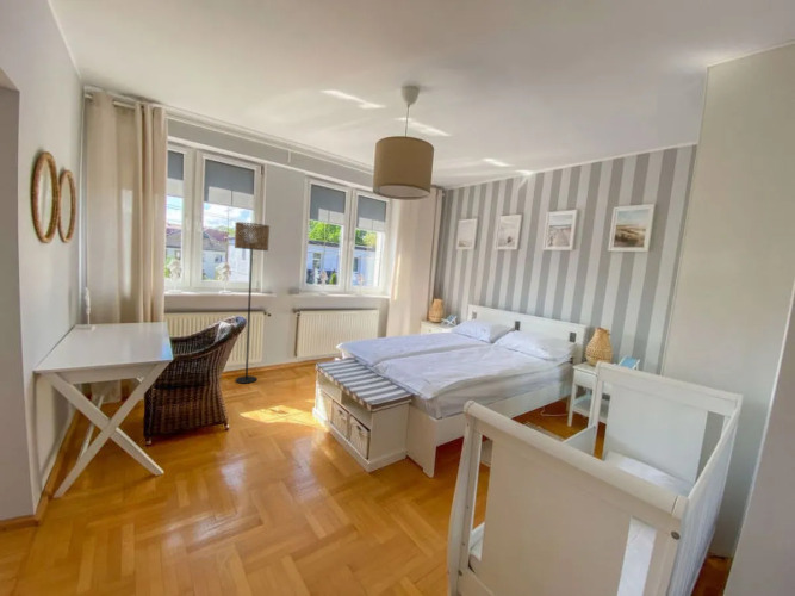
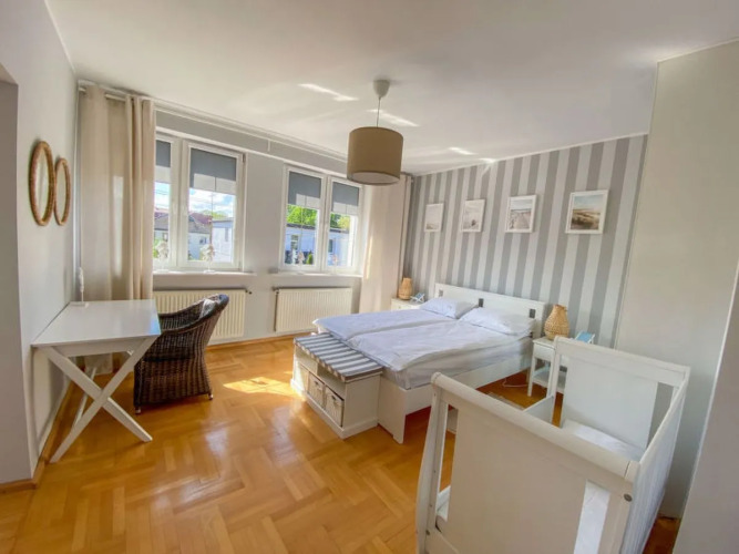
- floor lamp (249, 303)
